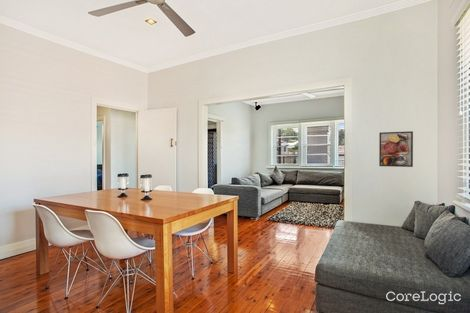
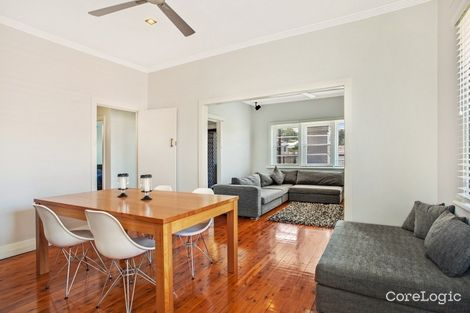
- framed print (395, 149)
